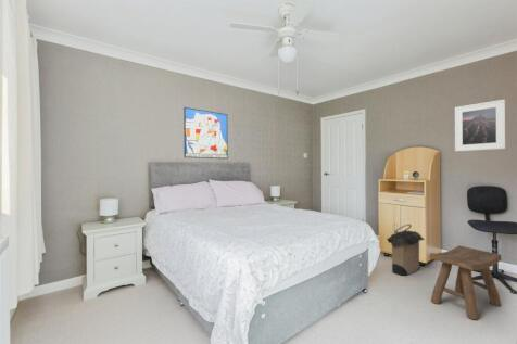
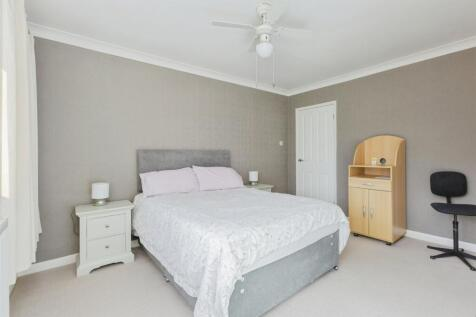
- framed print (478, 126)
- wall art (206, 135)
- laundry hamper (404, 245)
- stool (465, 278)
